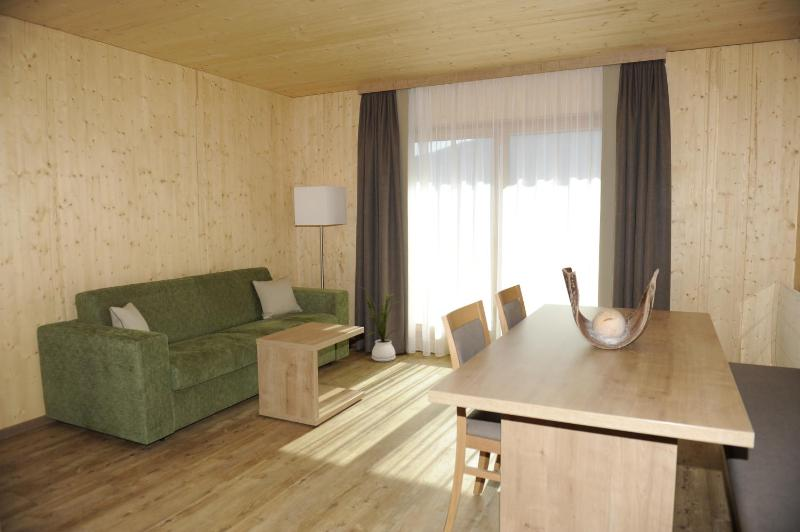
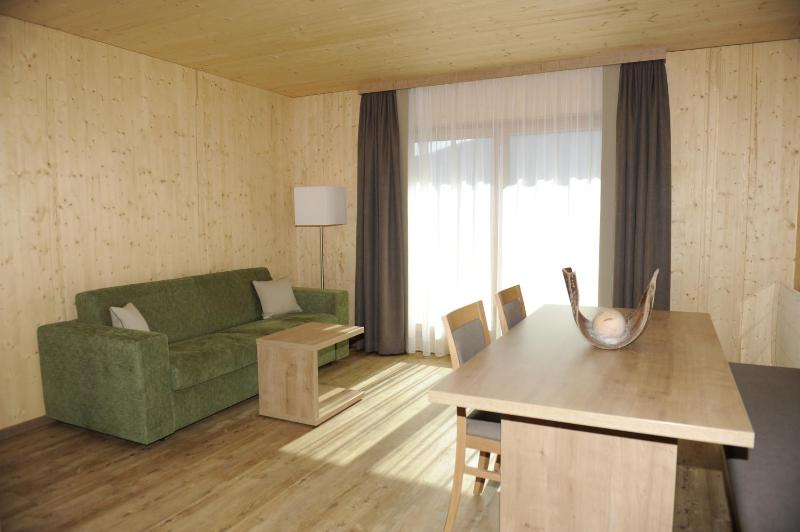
- house plant (380, 322)
